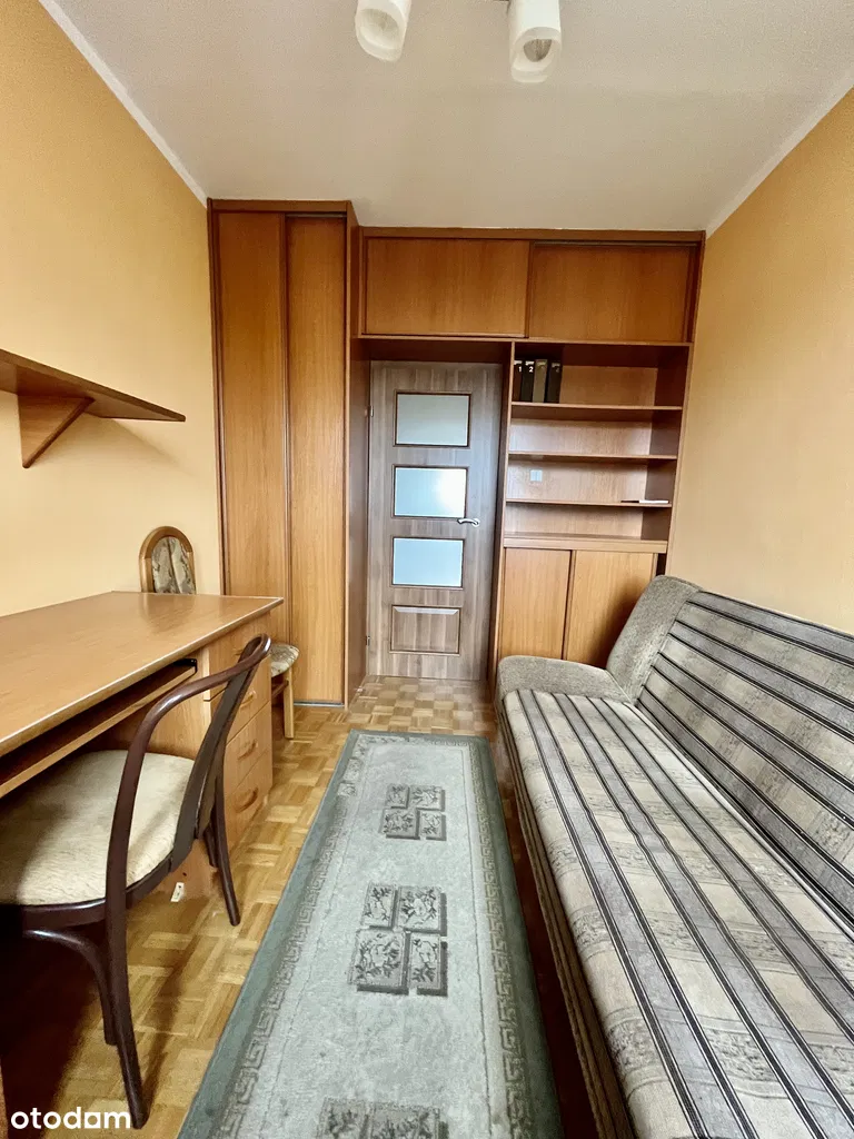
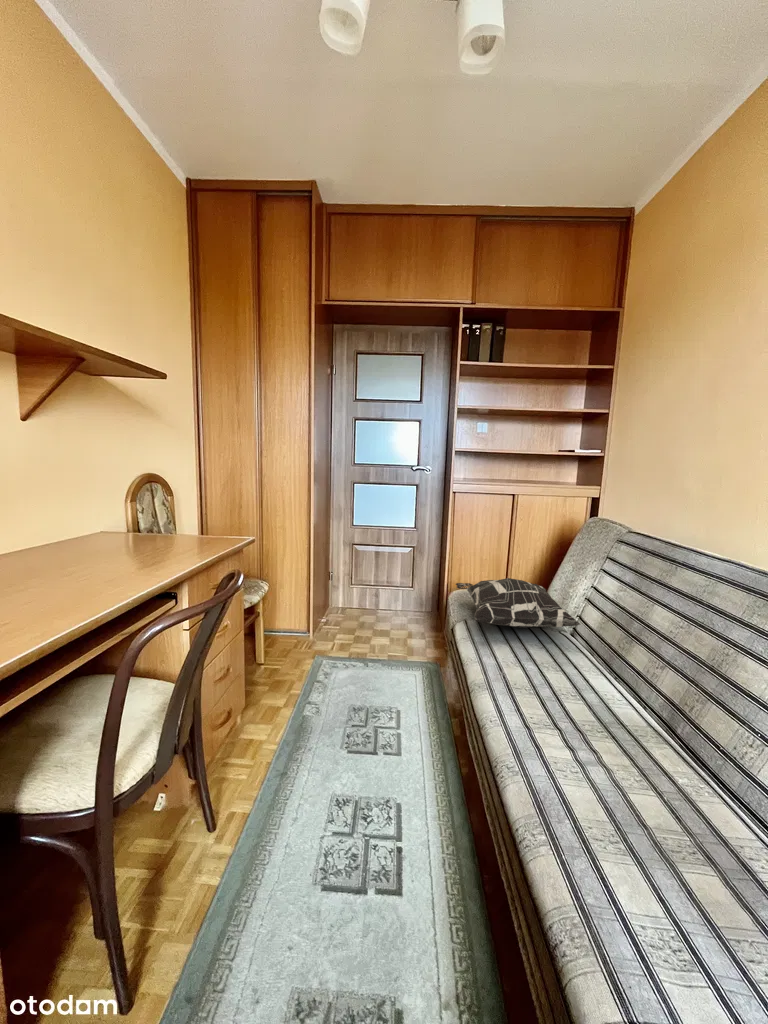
+ decorative pillow (510, 601)
